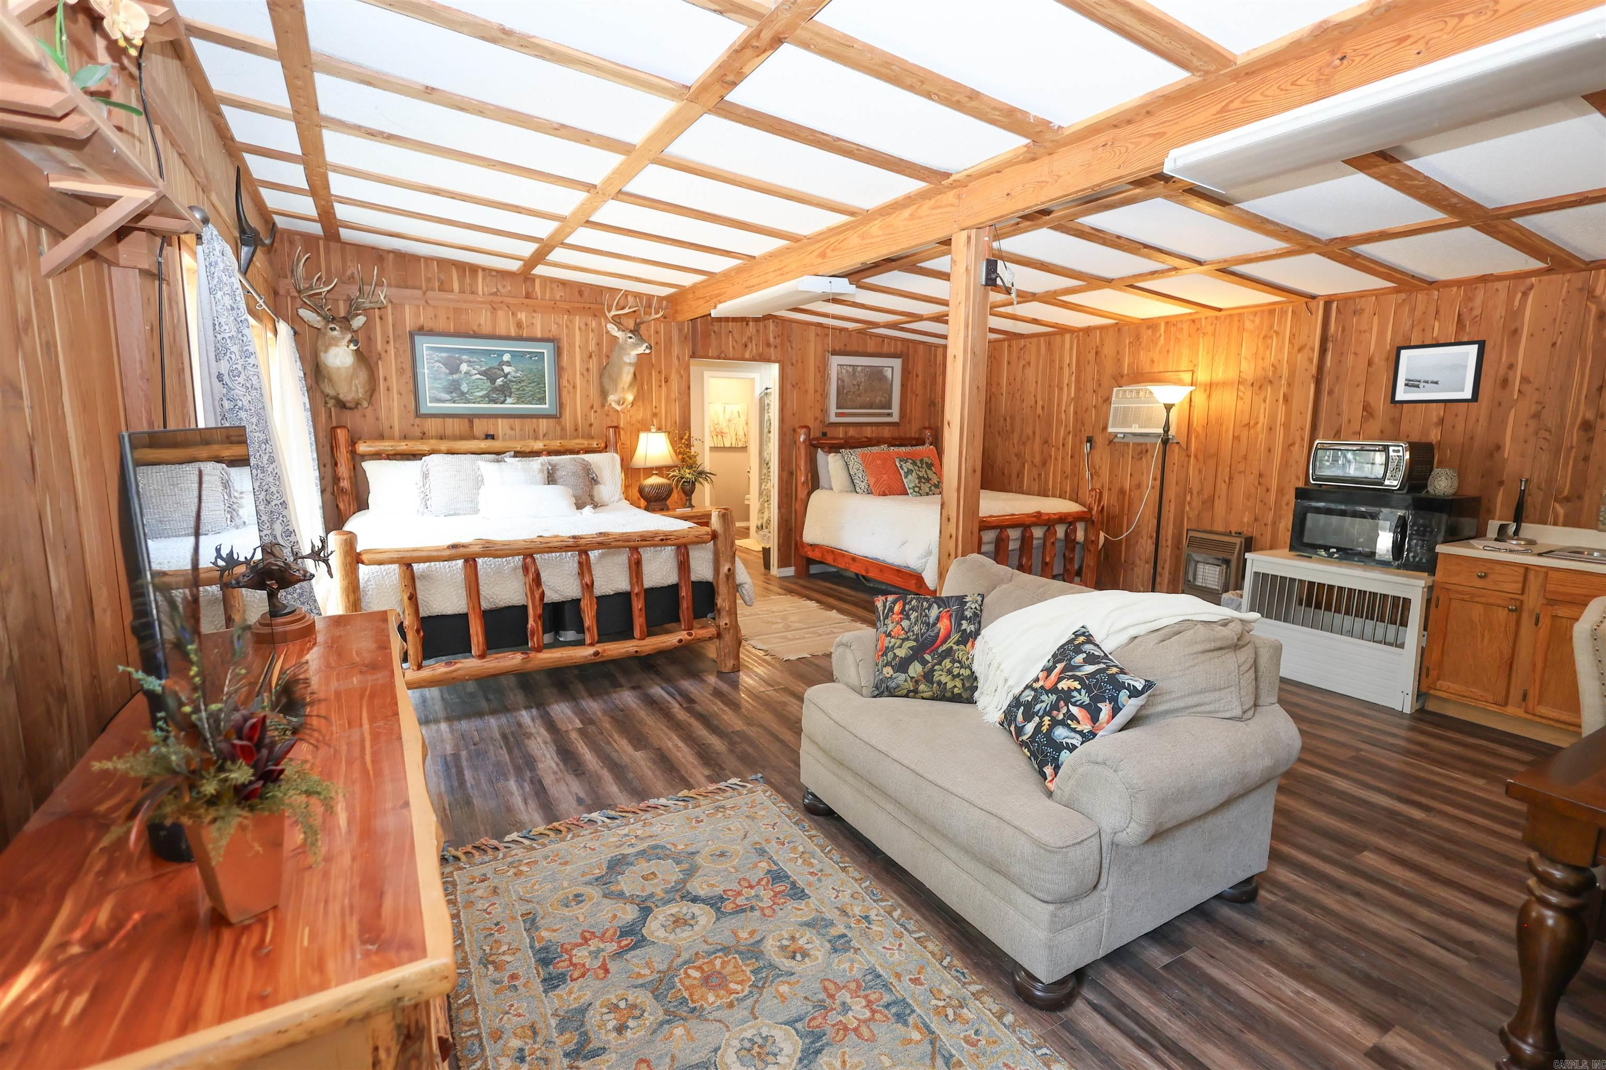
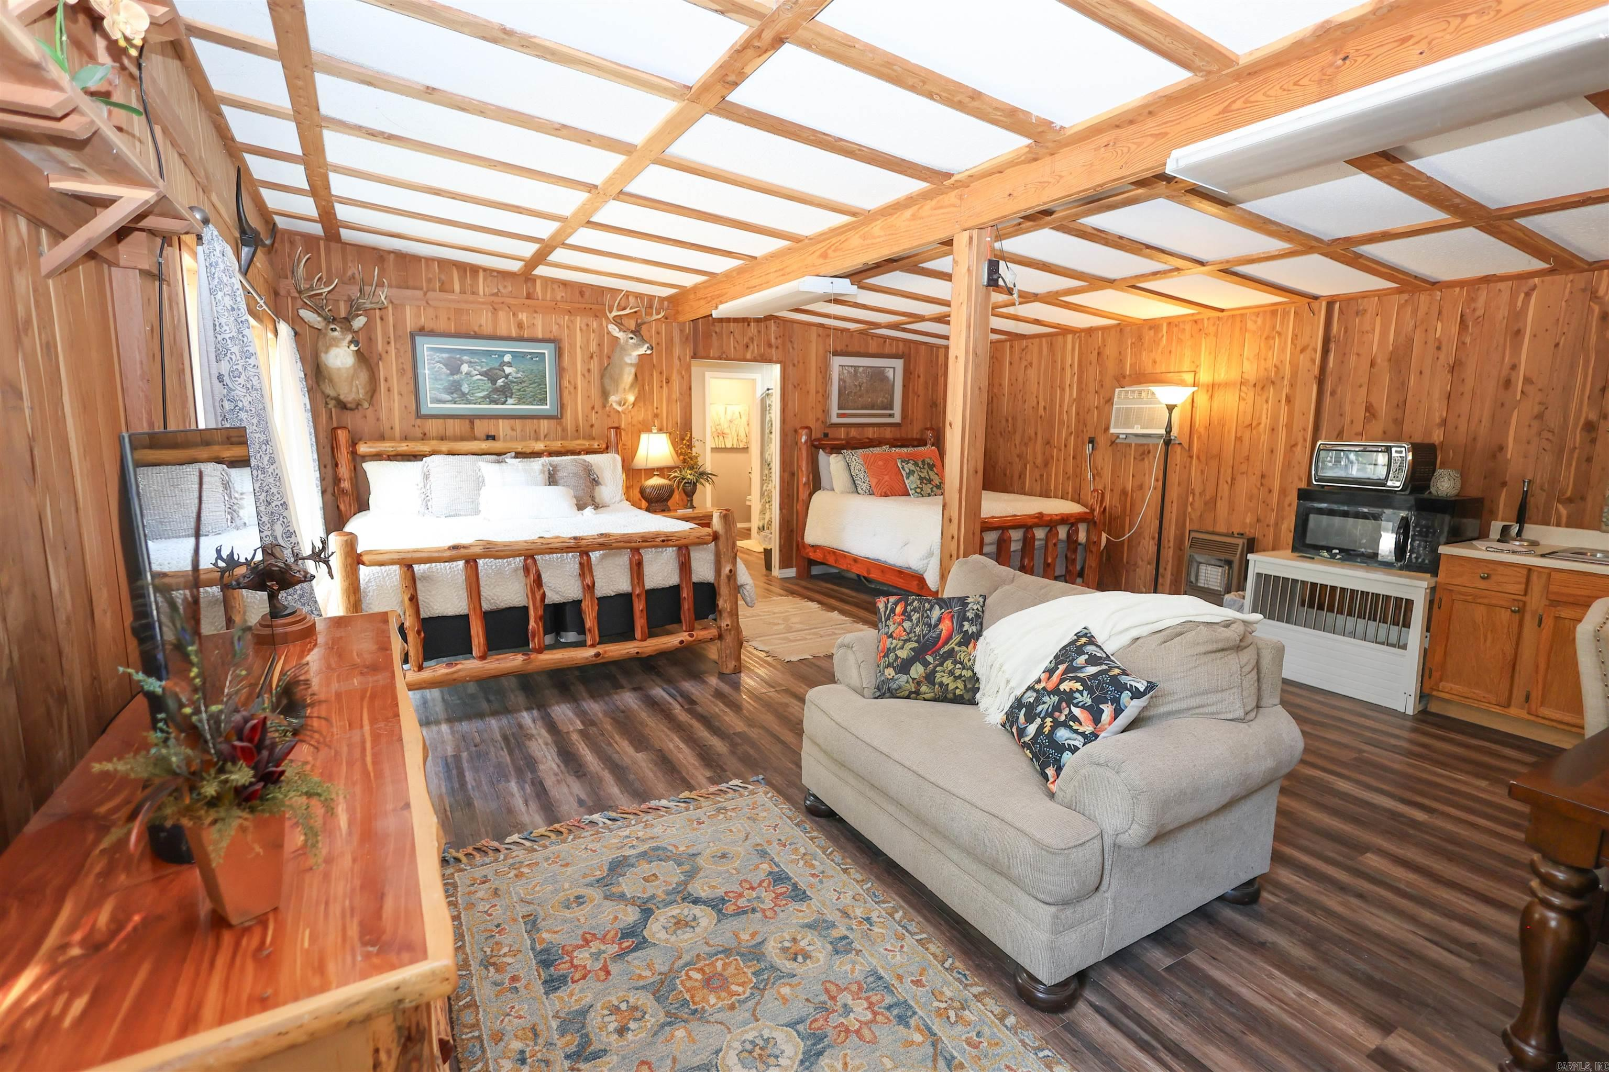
- wall art (1435, 373)
